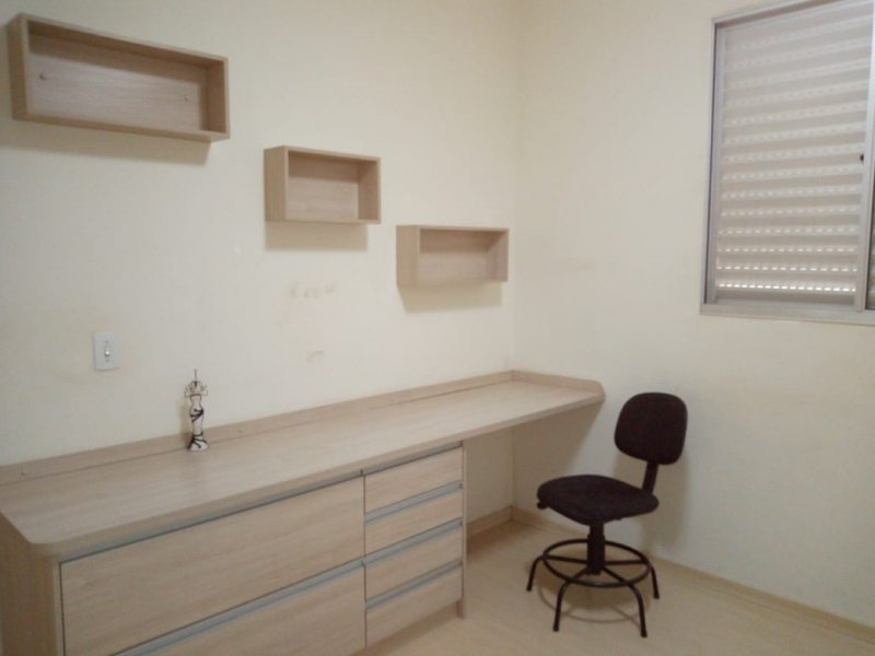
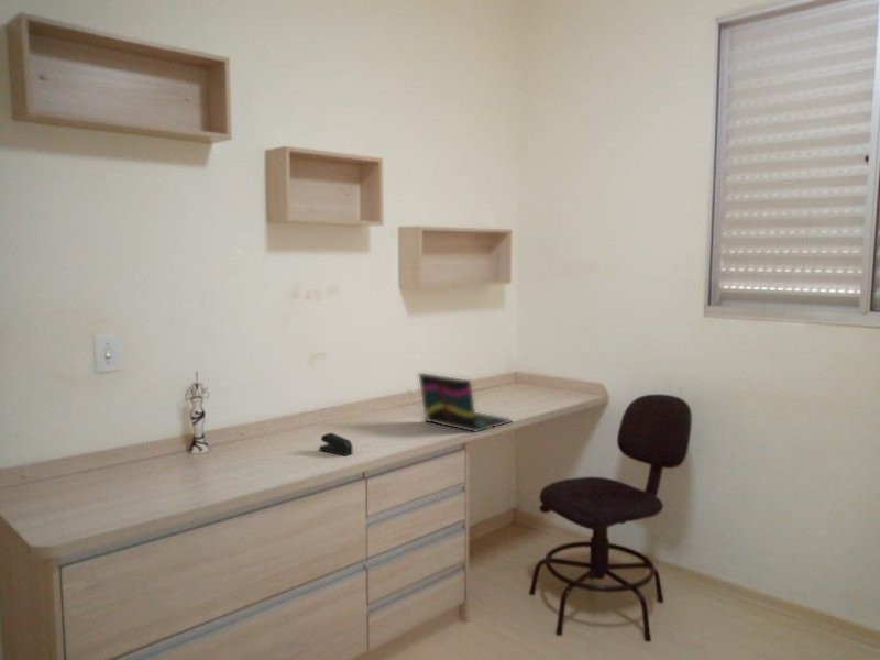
+ laptop (459, 396)
+ stapler (336, 443)
